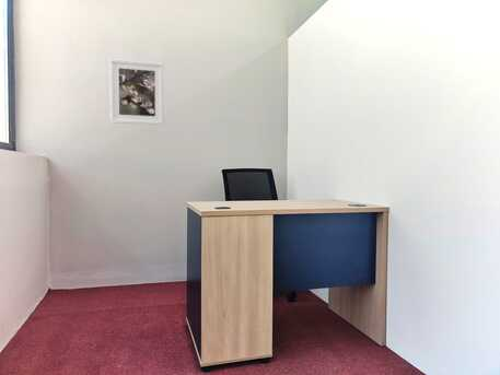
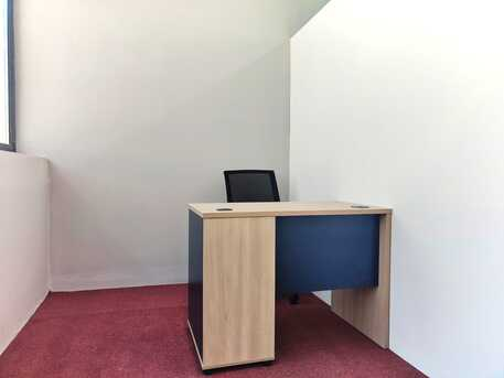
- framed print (137, 92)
